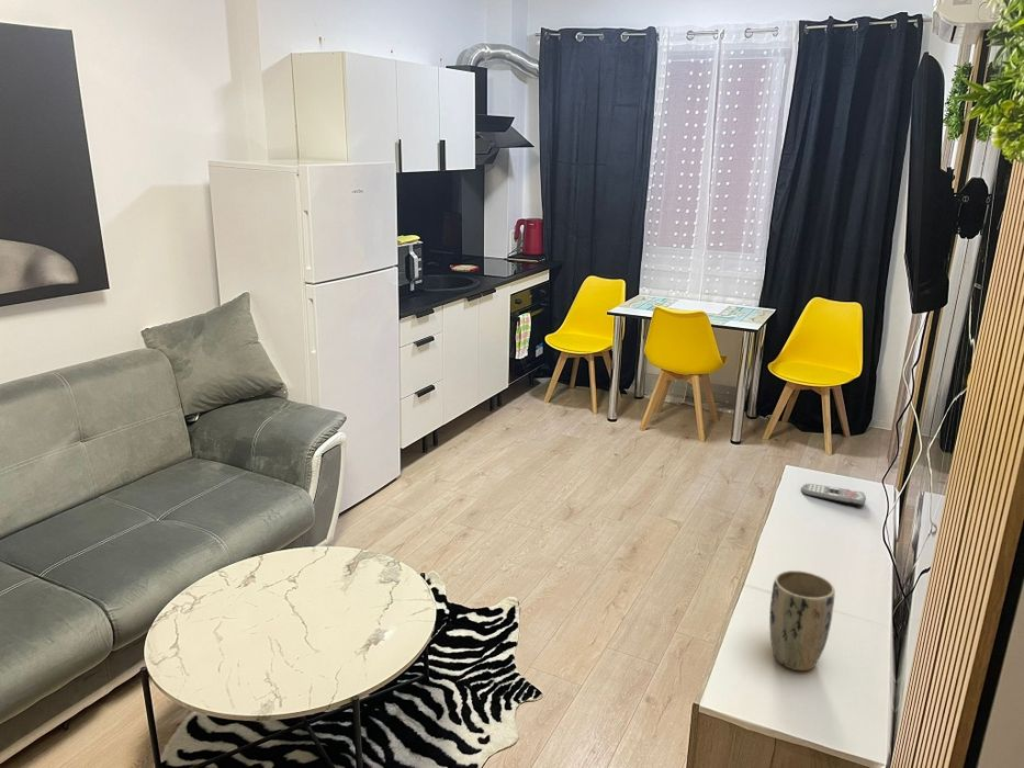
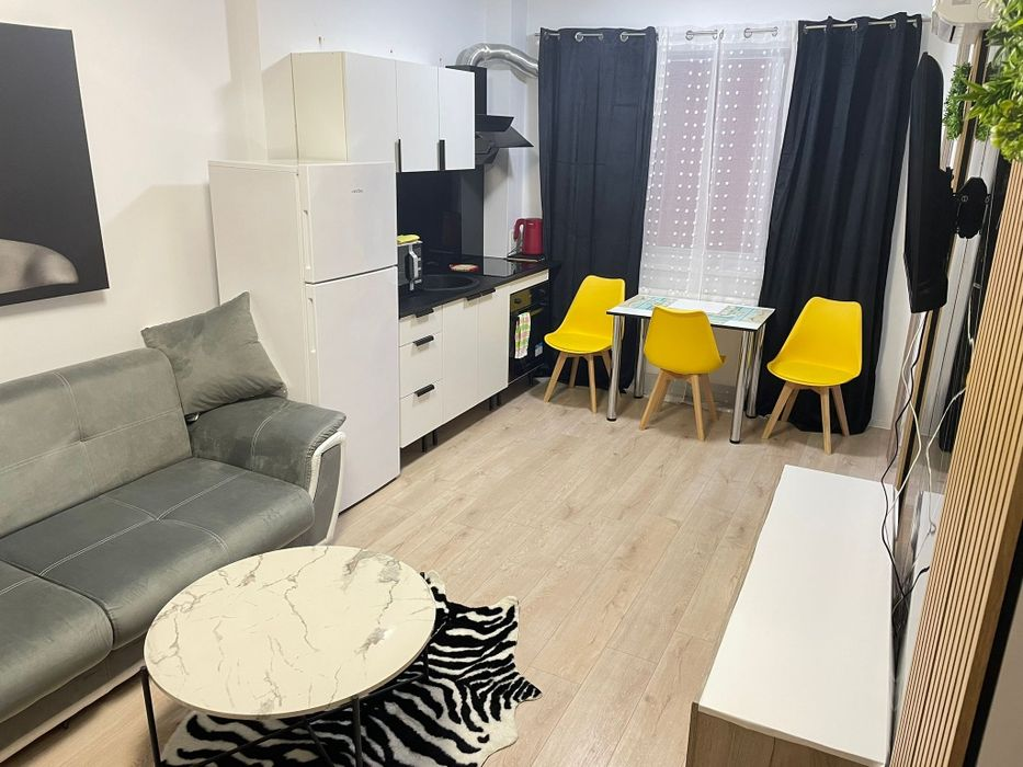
- plant pot (799, 621)
- remote control (832, 494)
